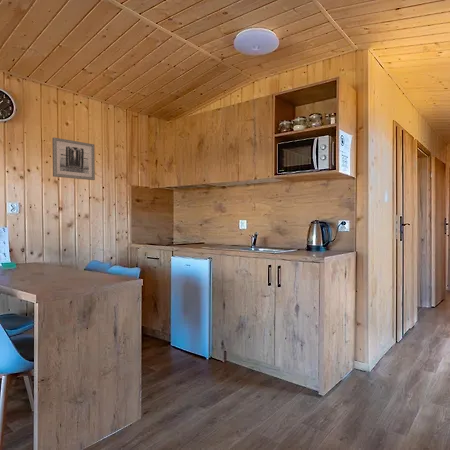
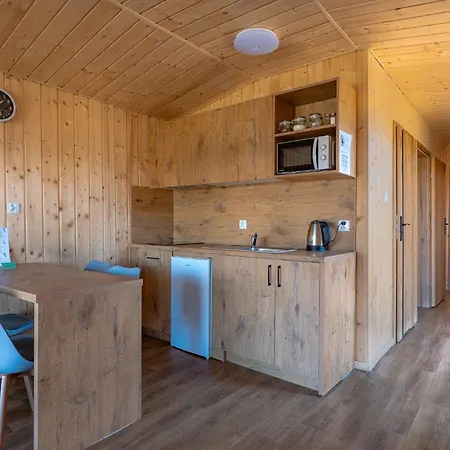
- wall art (74, 159)
